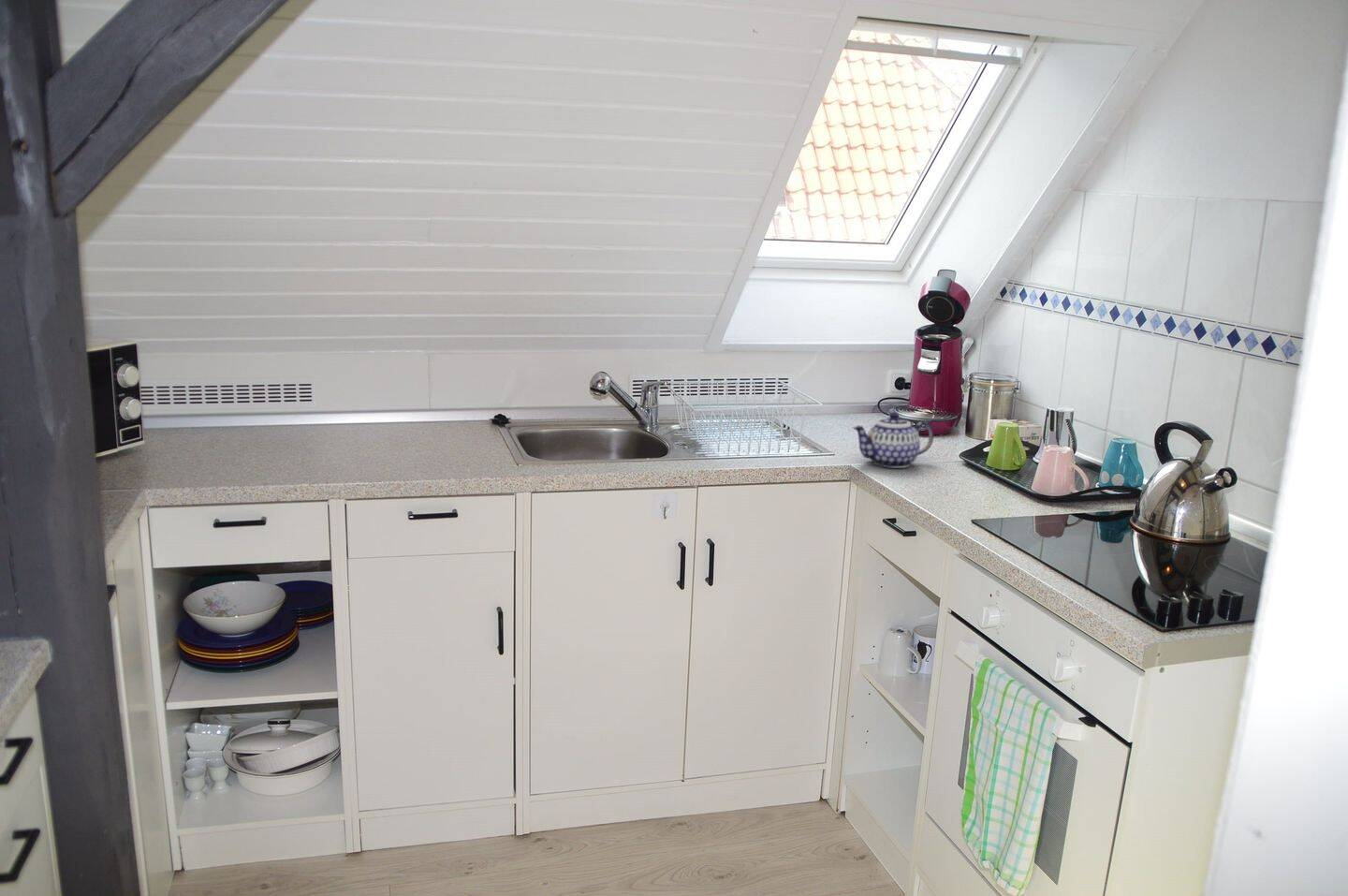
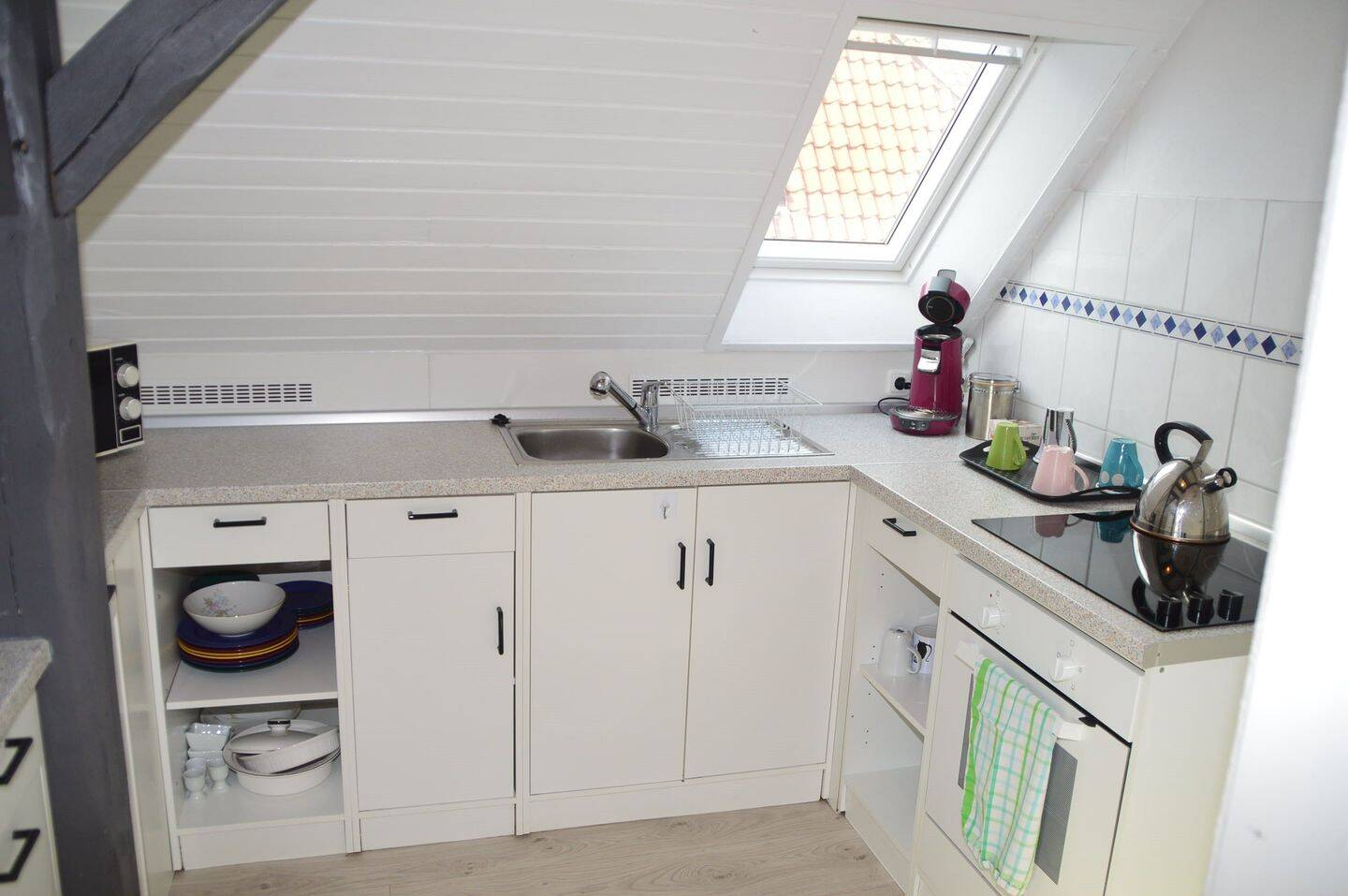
- teapot (892, 438)
